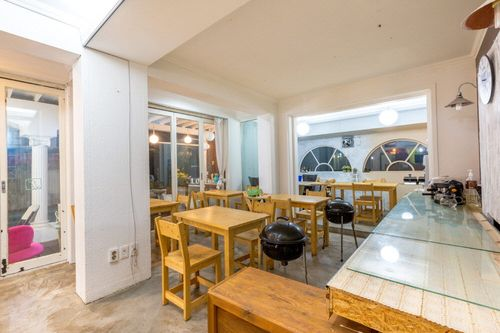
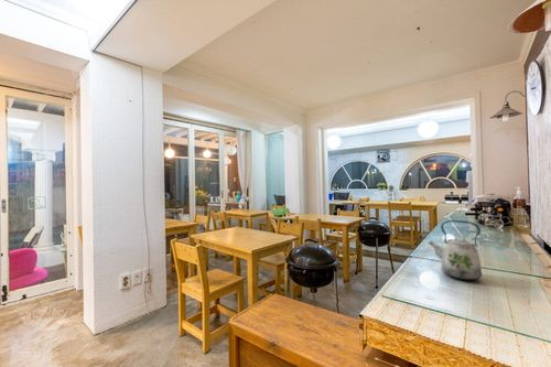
+ kettle (452, 247)
